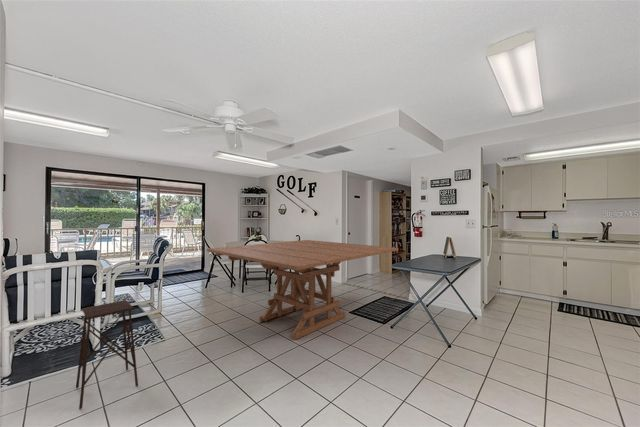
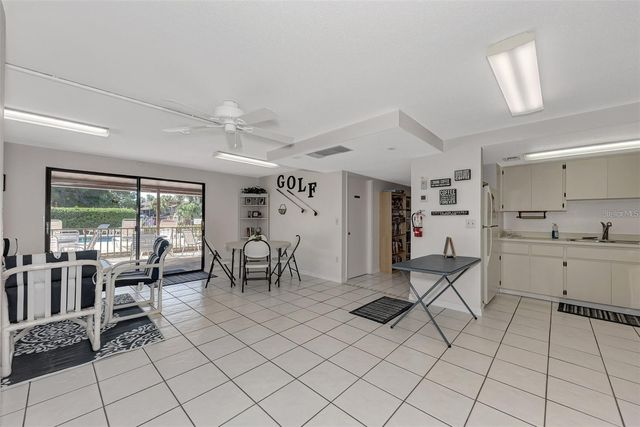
- dining table (303, 283)
- side table (108, 346)
